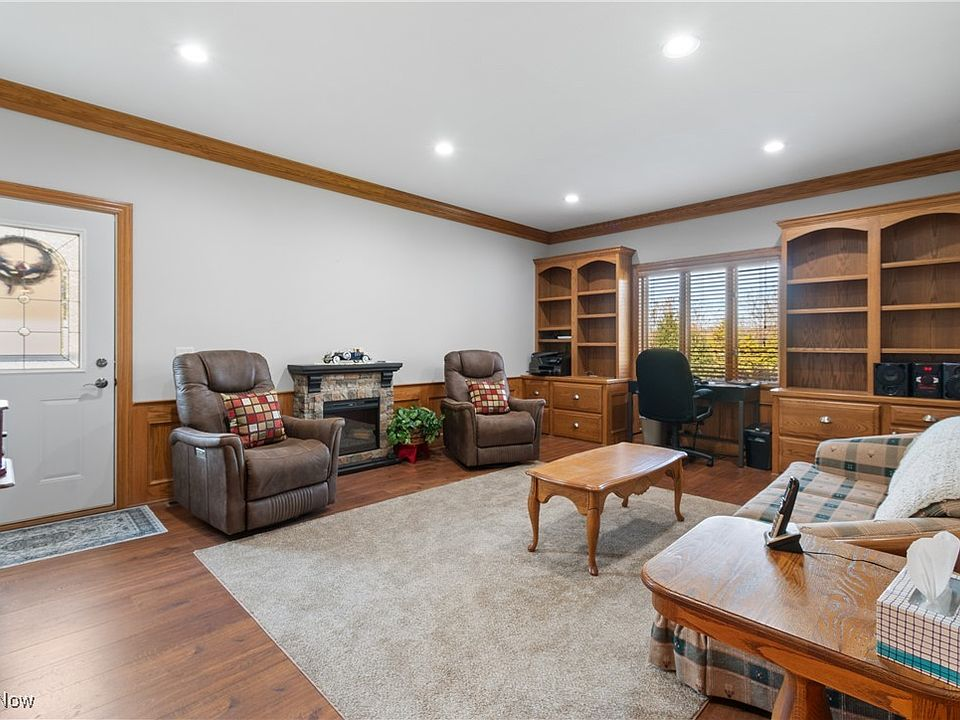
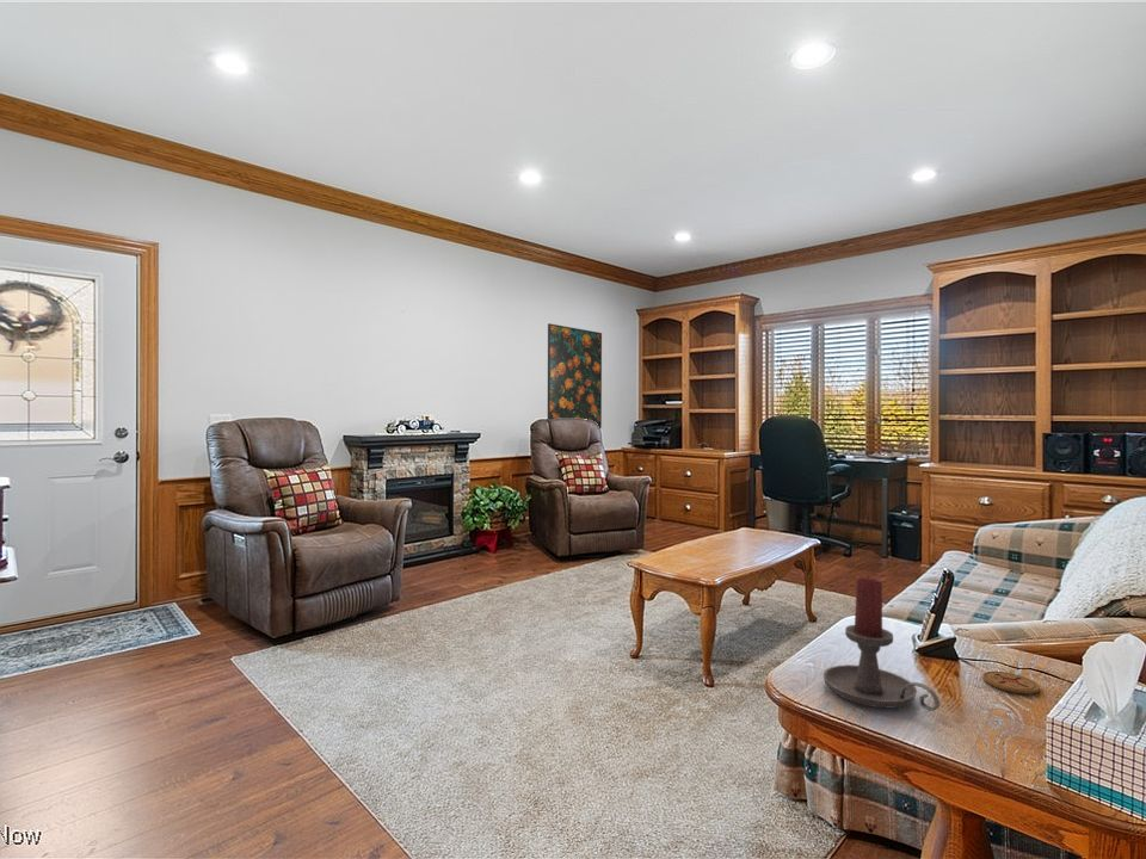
+ candle holder (880, 637)
+ coaster (1010, 681)
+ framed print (575, 378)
